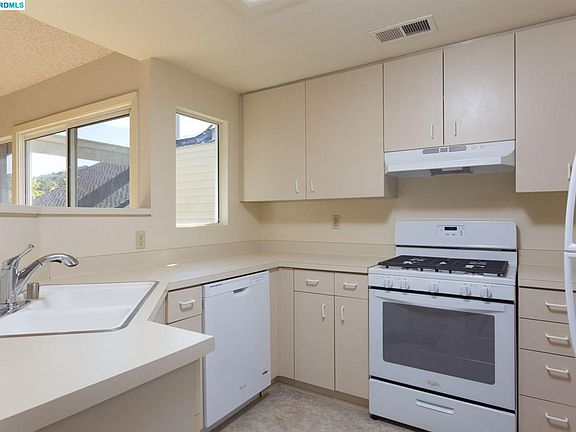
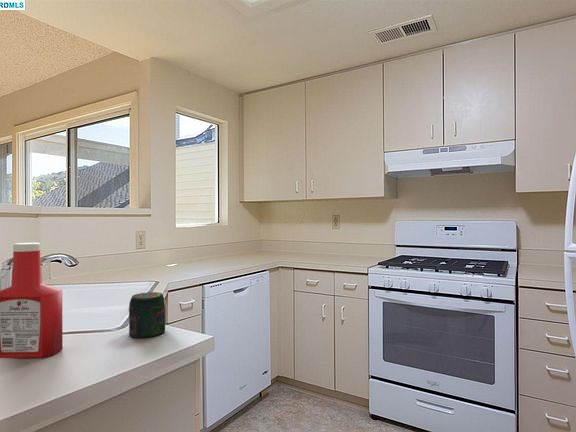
+ soap bottle (27, 298)
+ jar (147, 313)
